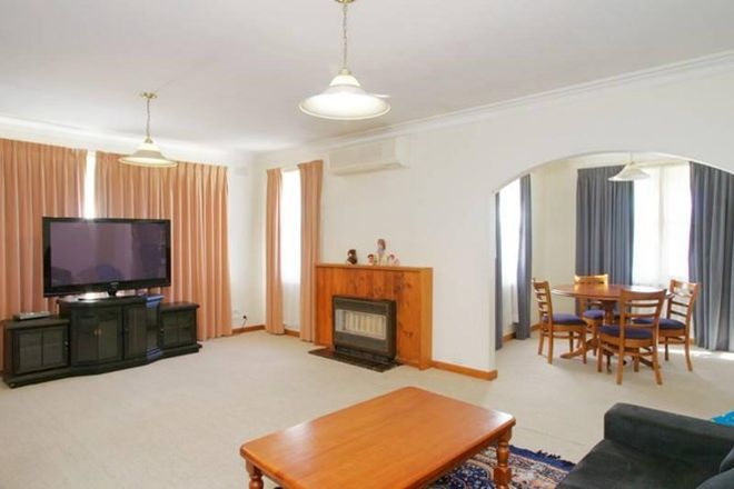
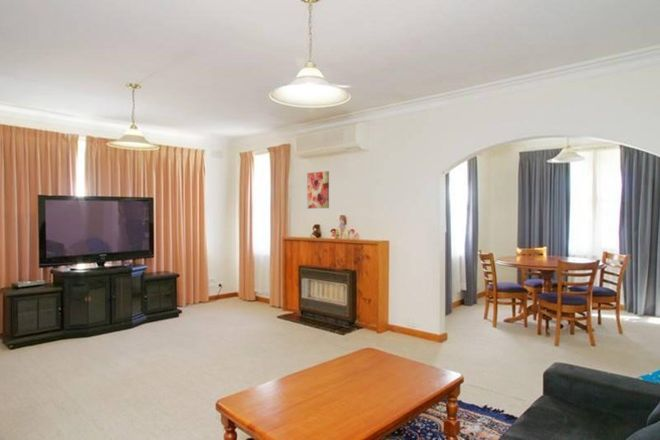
+ wall art (317, 190)
